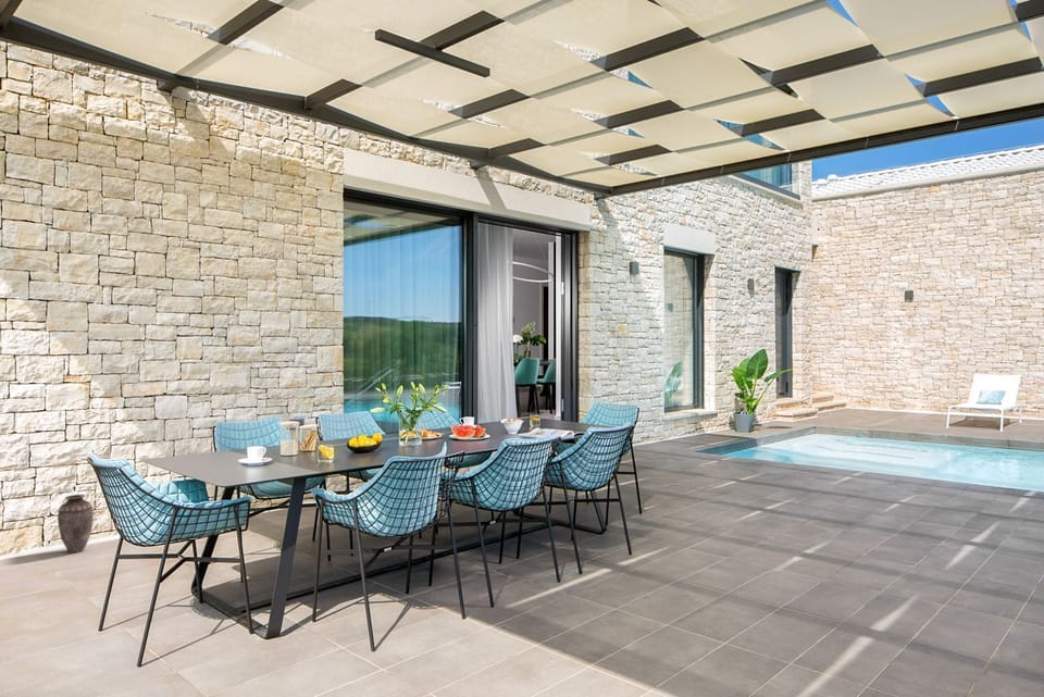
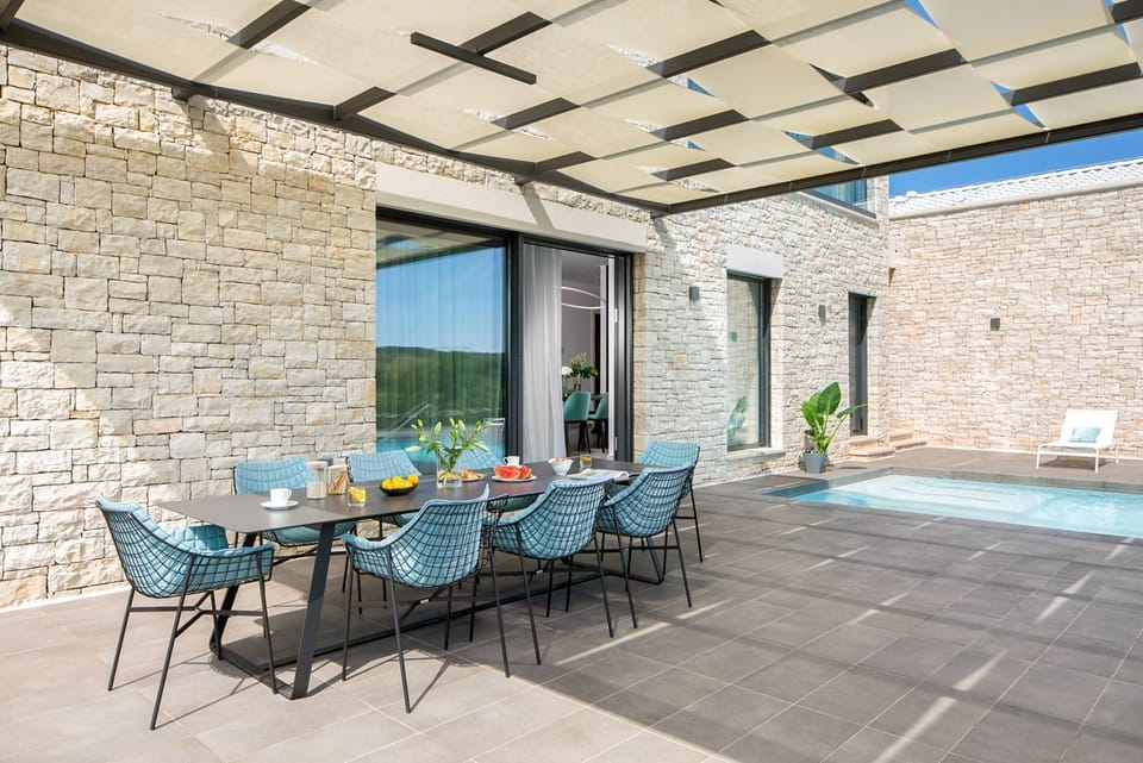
- vase (75, 523)
